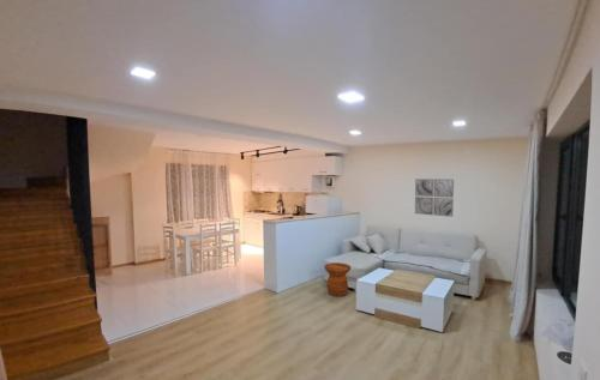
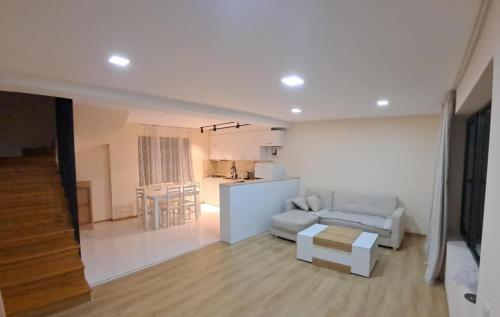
- side table (337, 279)
- wall art (433, 198)
